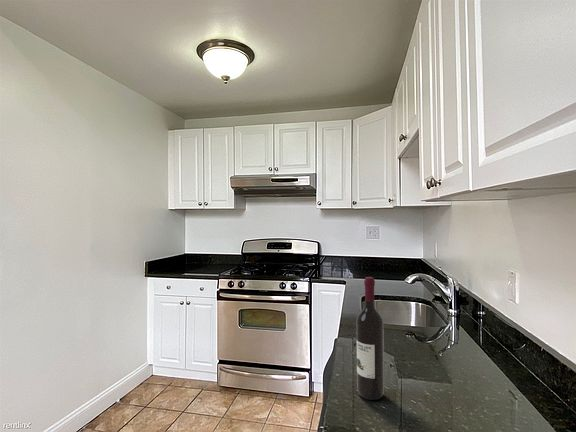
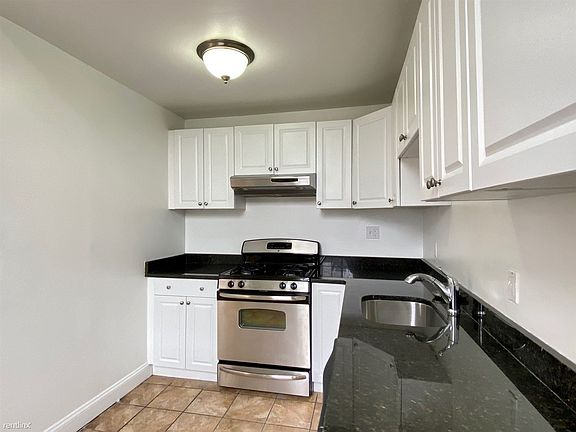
- wine bottle (369, 335)
